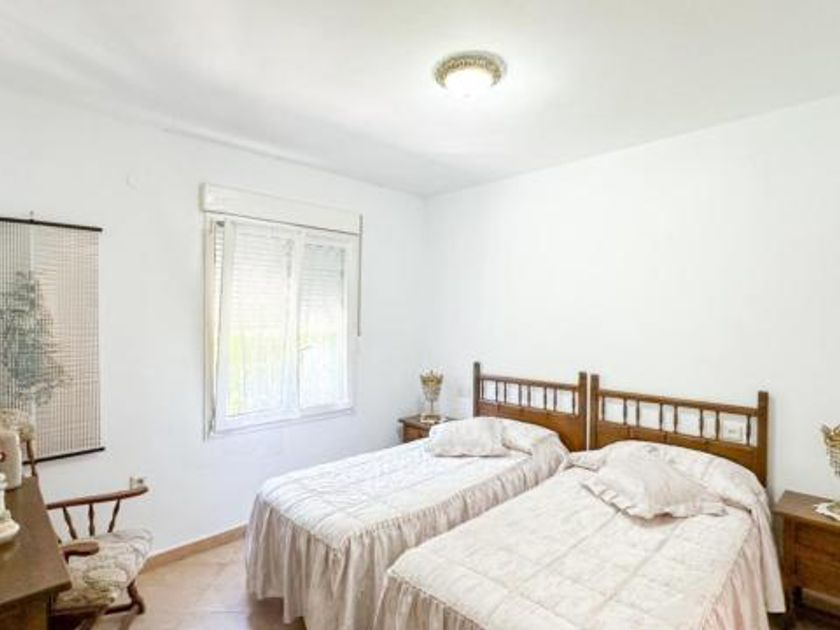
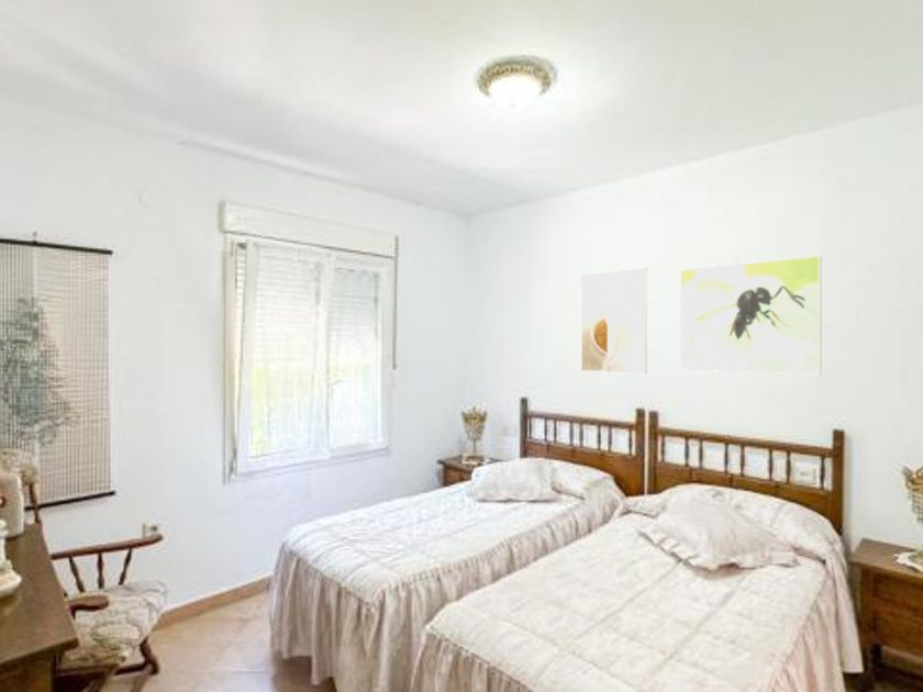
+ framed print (612, 322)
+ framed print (744, 317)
